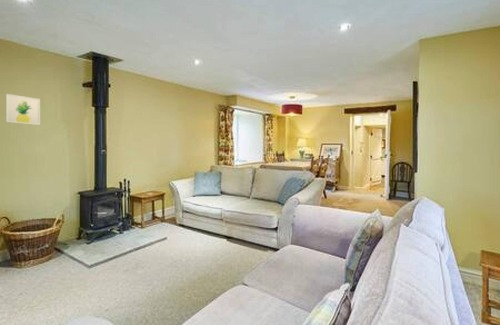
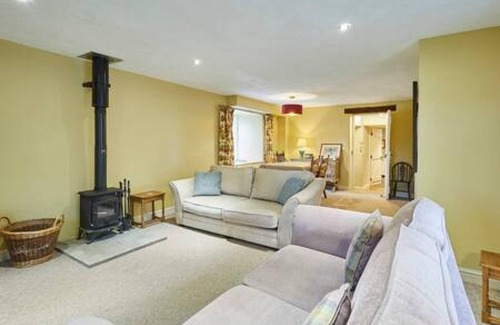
- wall art (23, 110)
